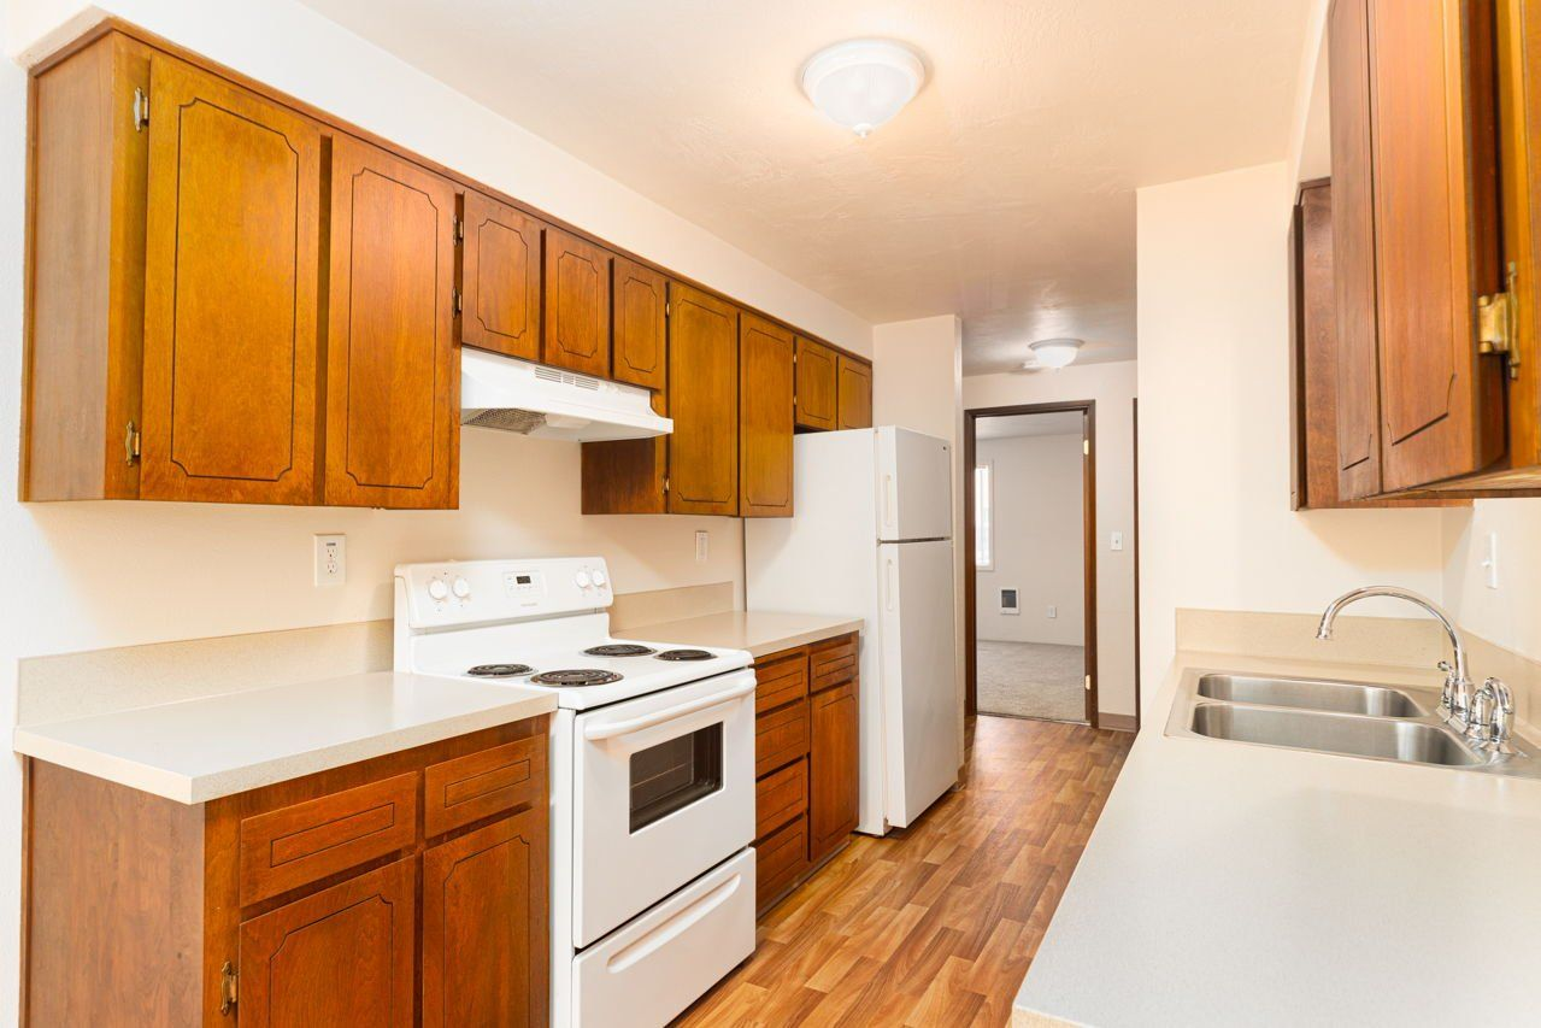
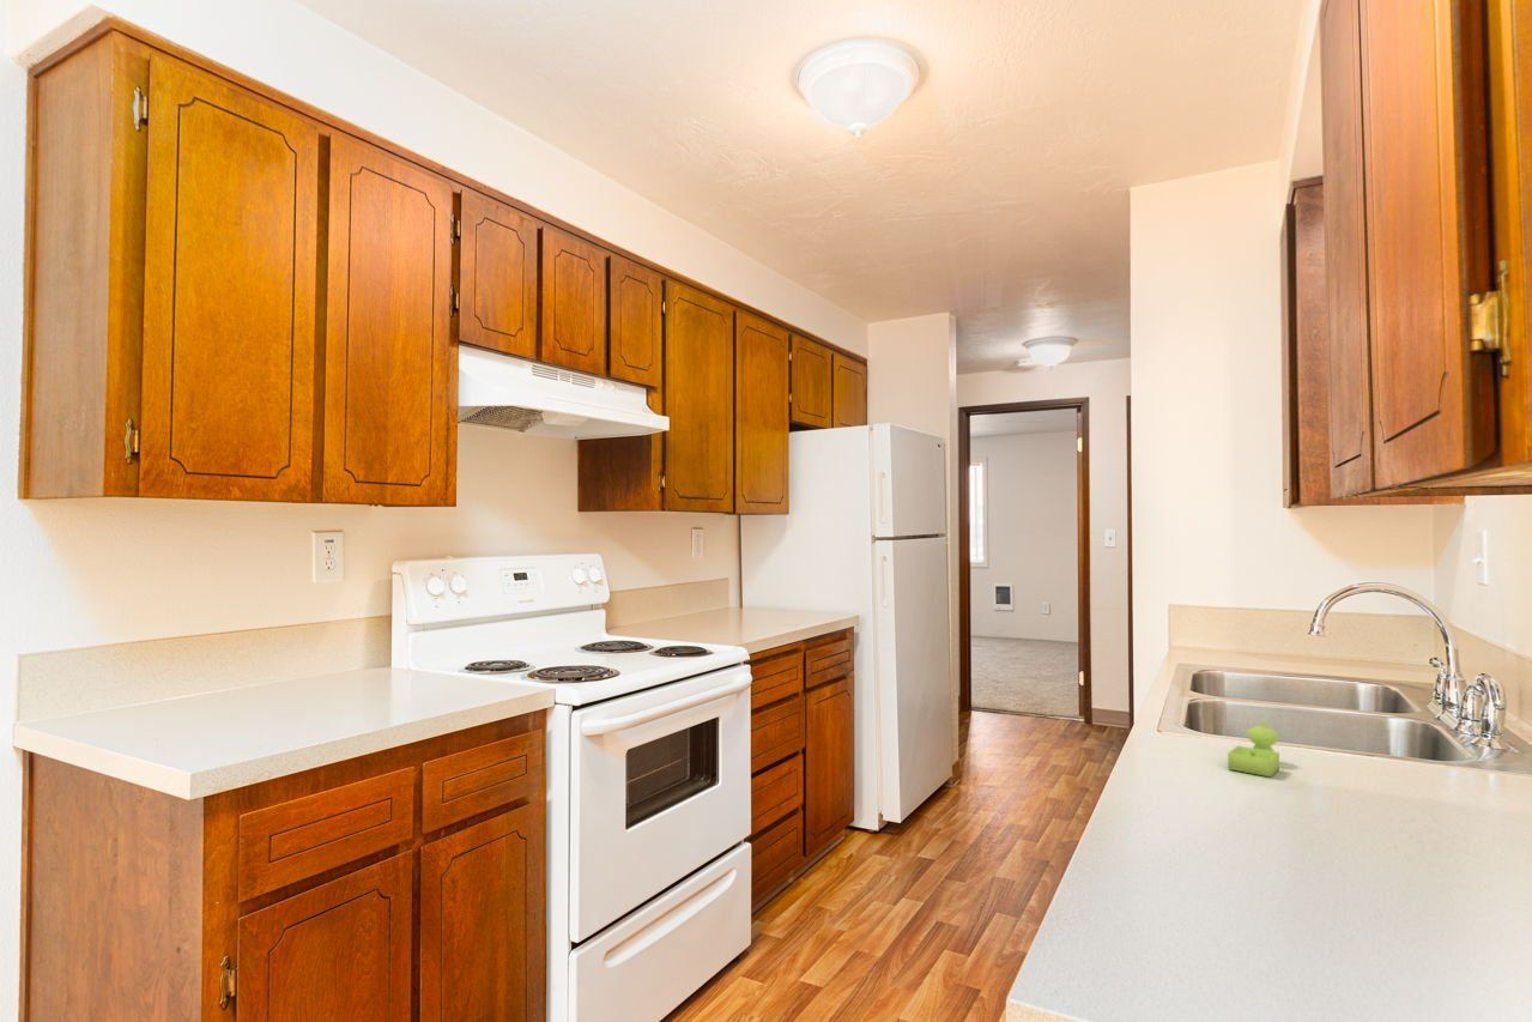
+ soap dispenser (1258, 745)
